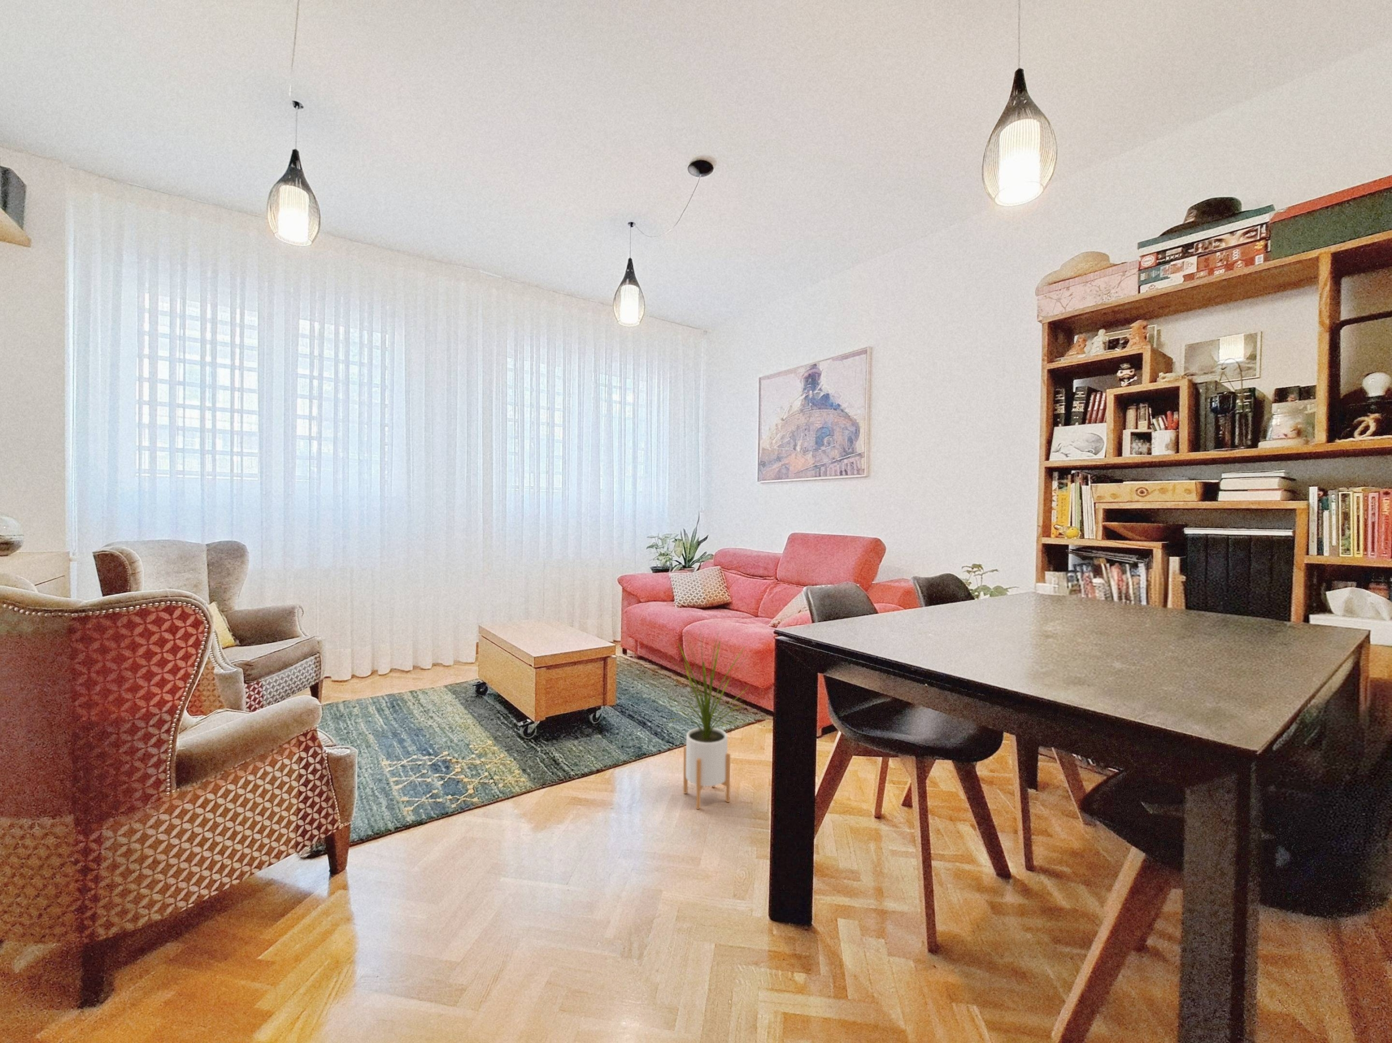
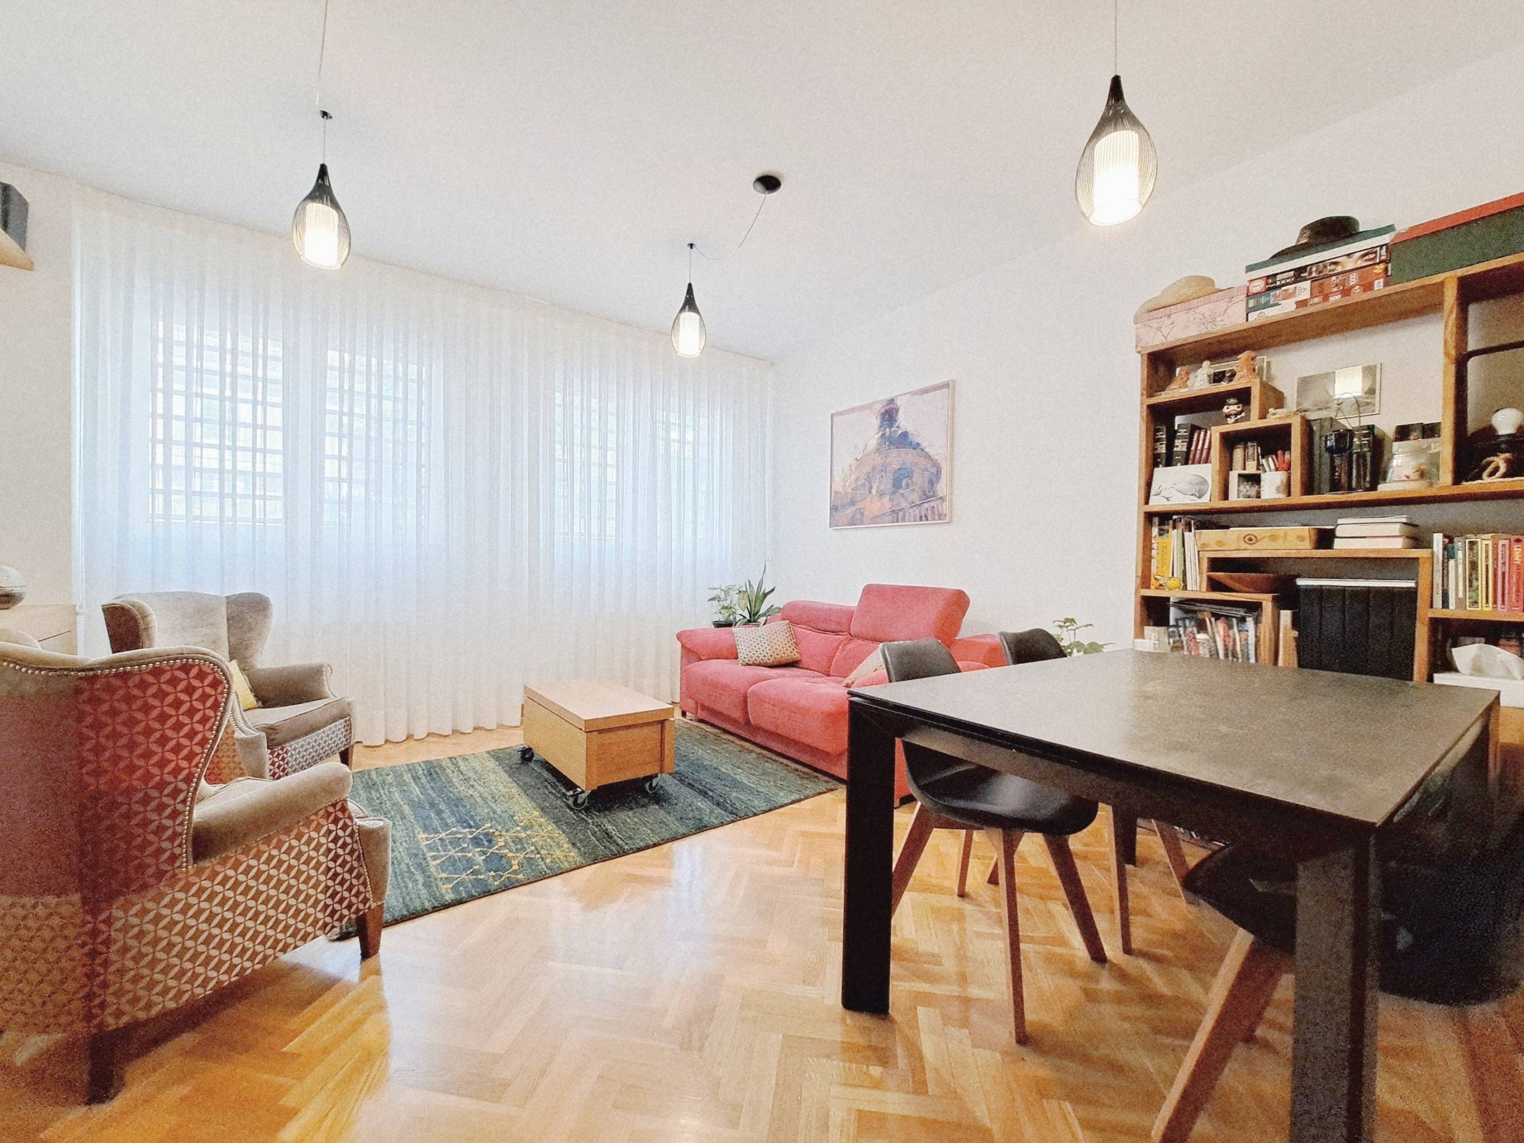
- house plant (708, 717)
